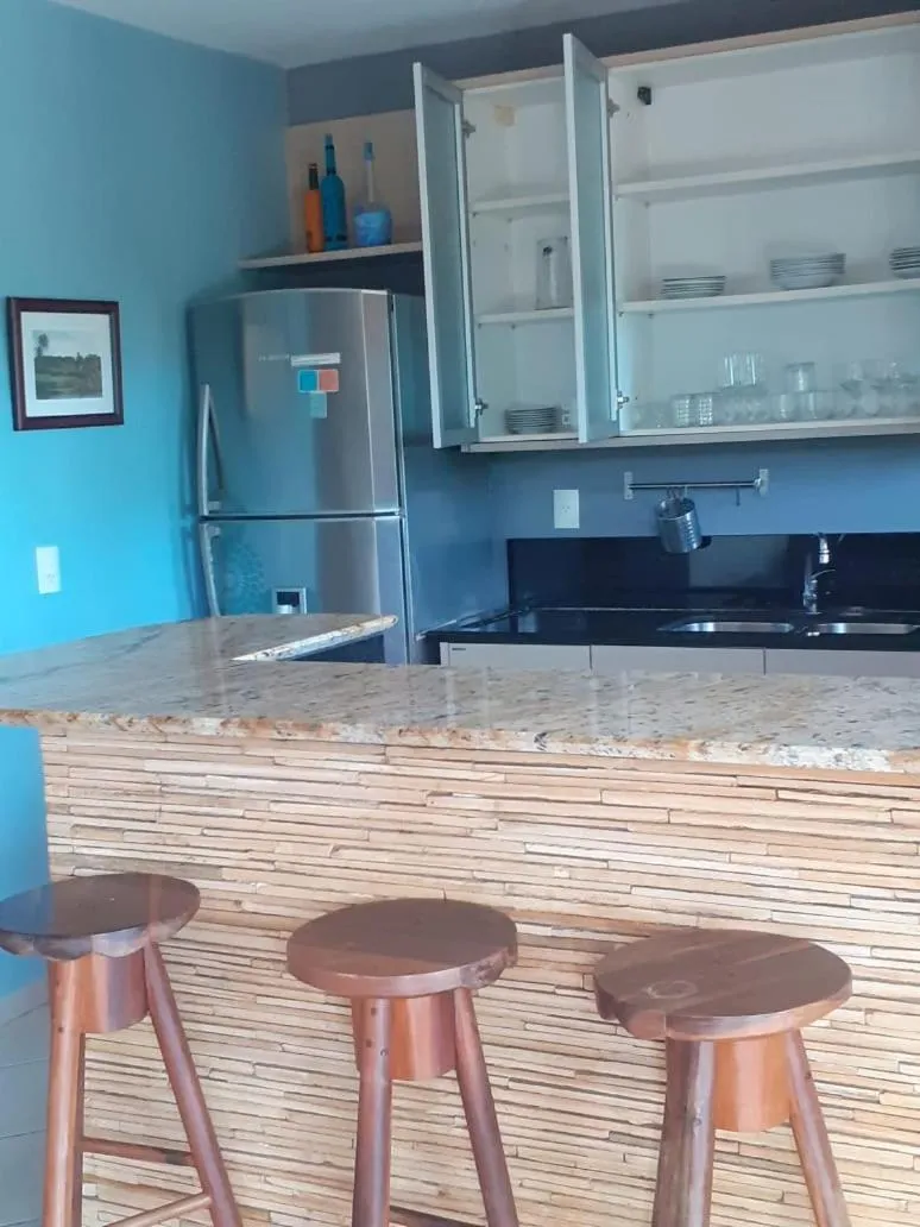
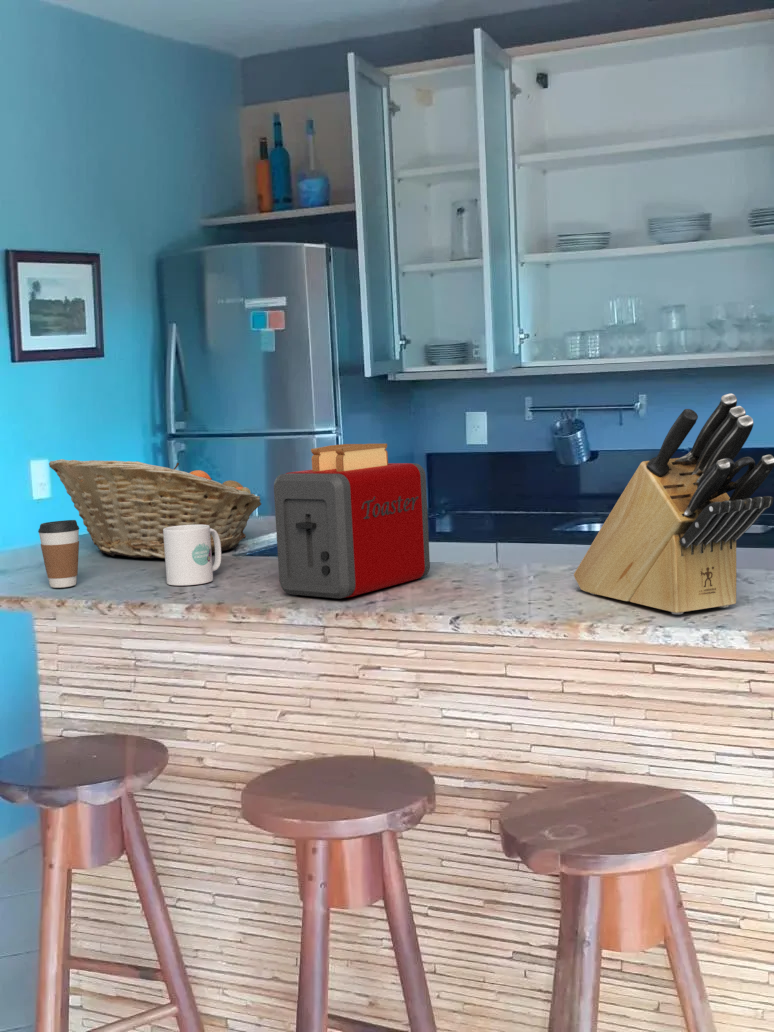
+ coffee cup (60, 553)
+ knife block (667, 500)
+ fruit basket (155, 501)
+ toaster (352, 516)
+ mug (195, 553)
